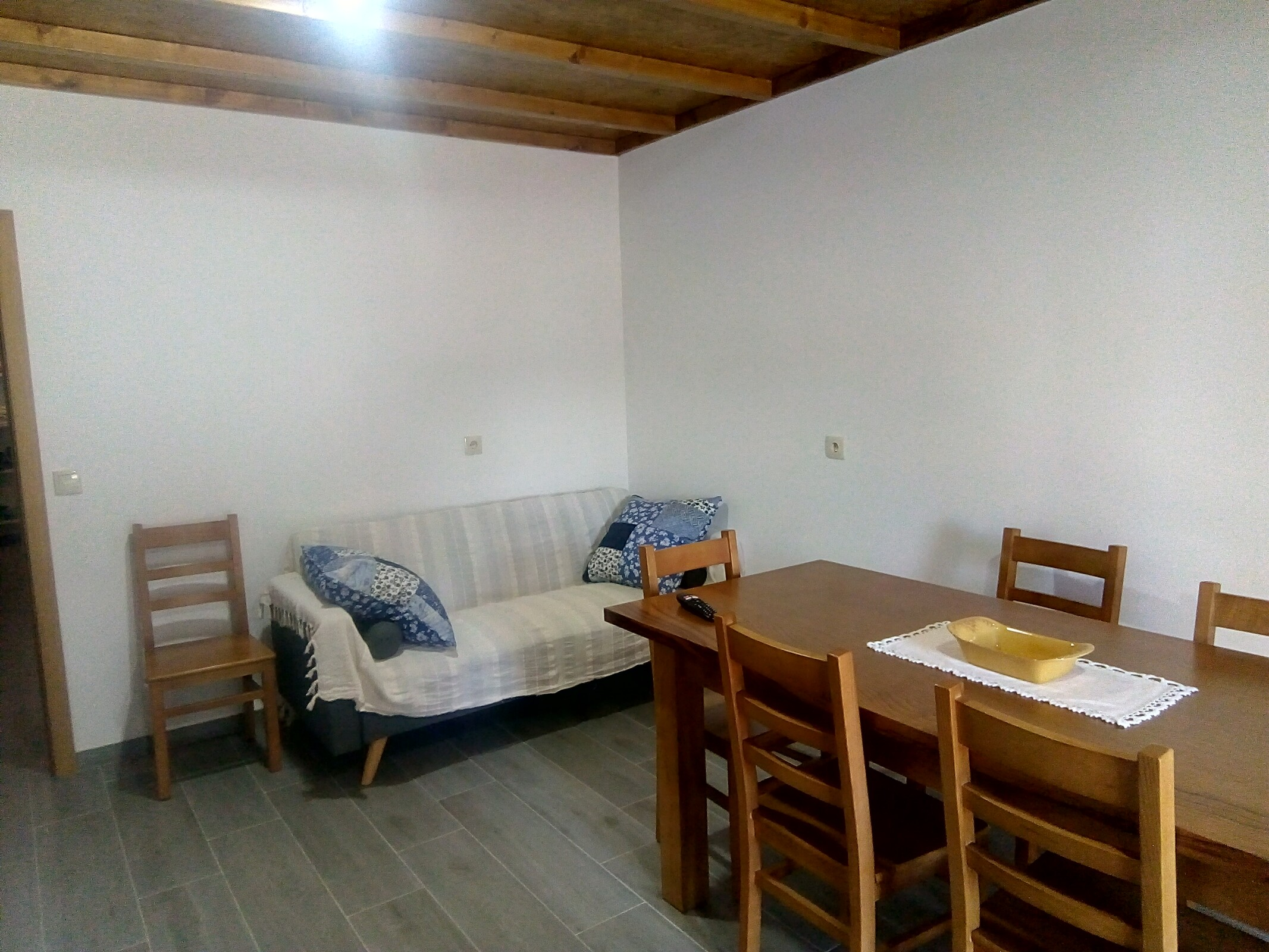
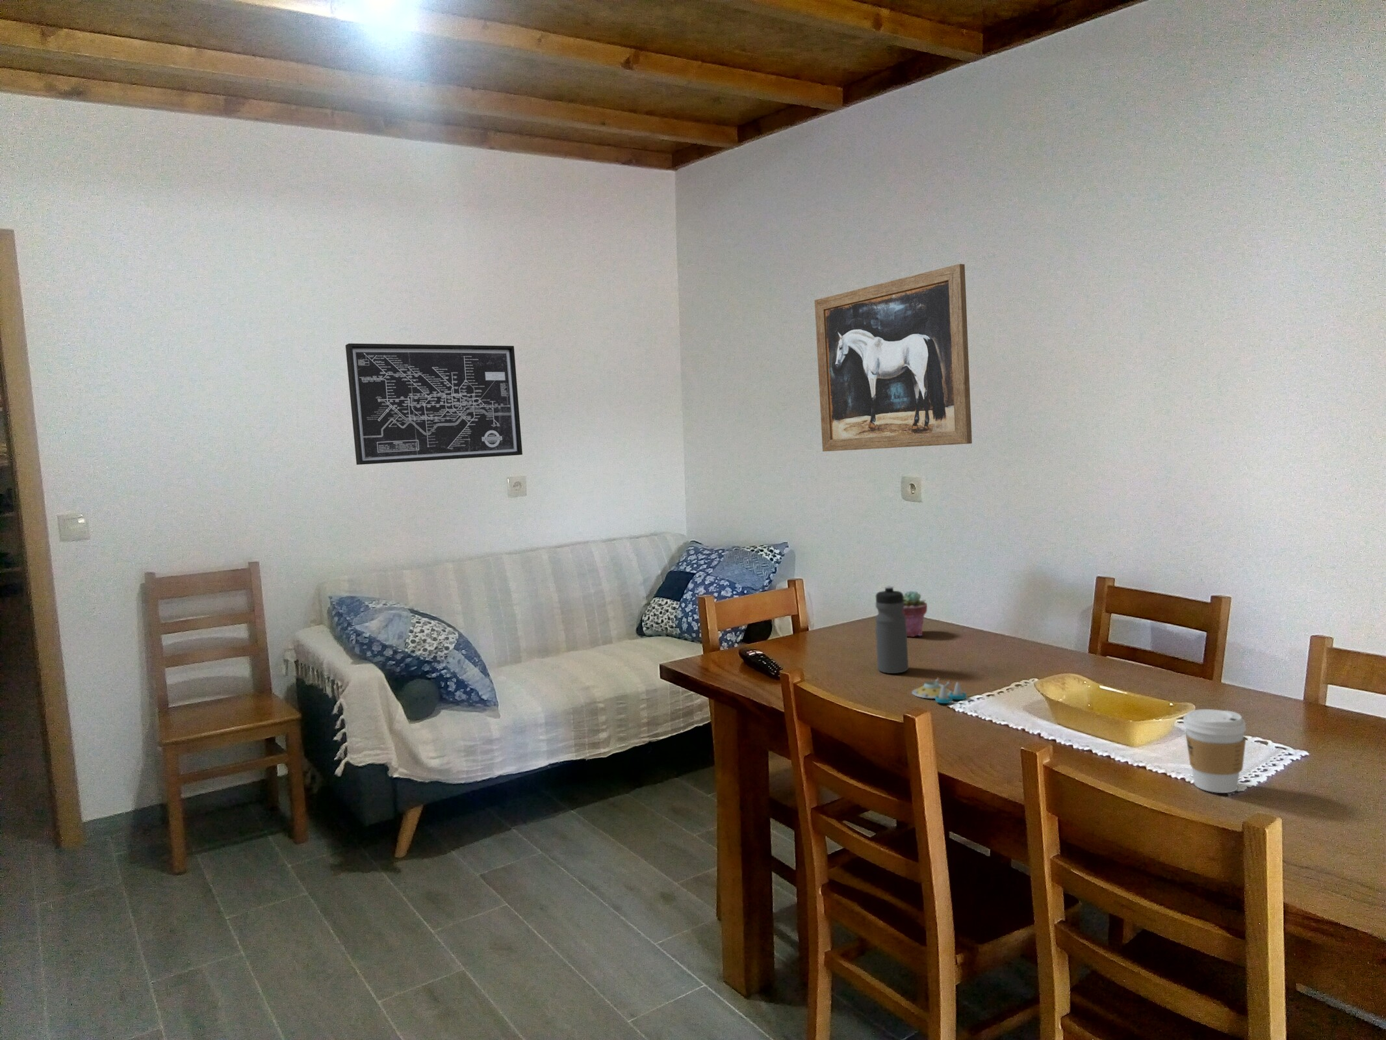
+ salt and pepper shaker set (937, 687)
+ water bottle (891, 628)
+ wall art (438, 402)
+ wall art (887, 366)
+ potted succulent (910, 612)
+ coffee cup (1215, 748)
